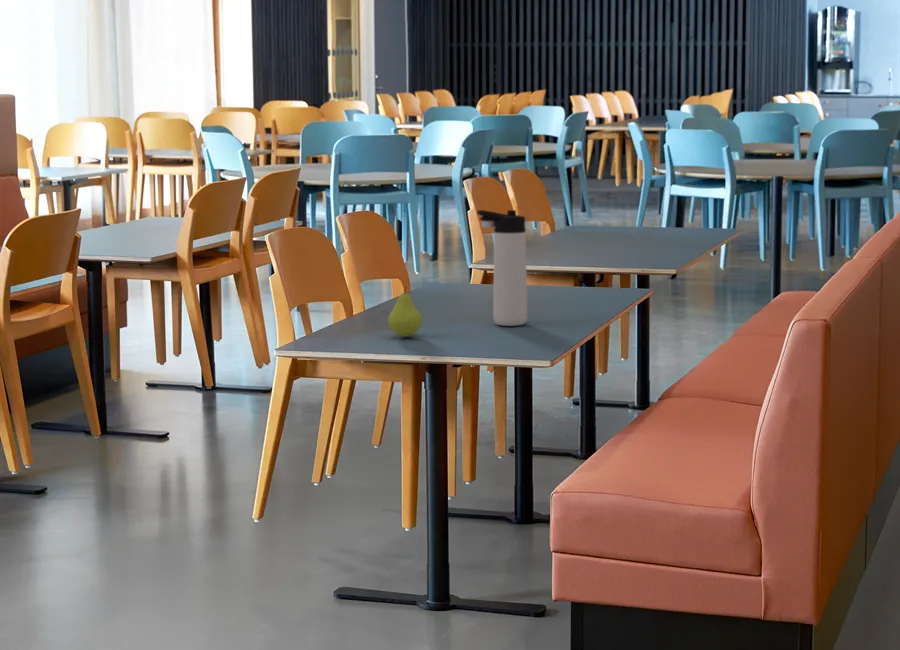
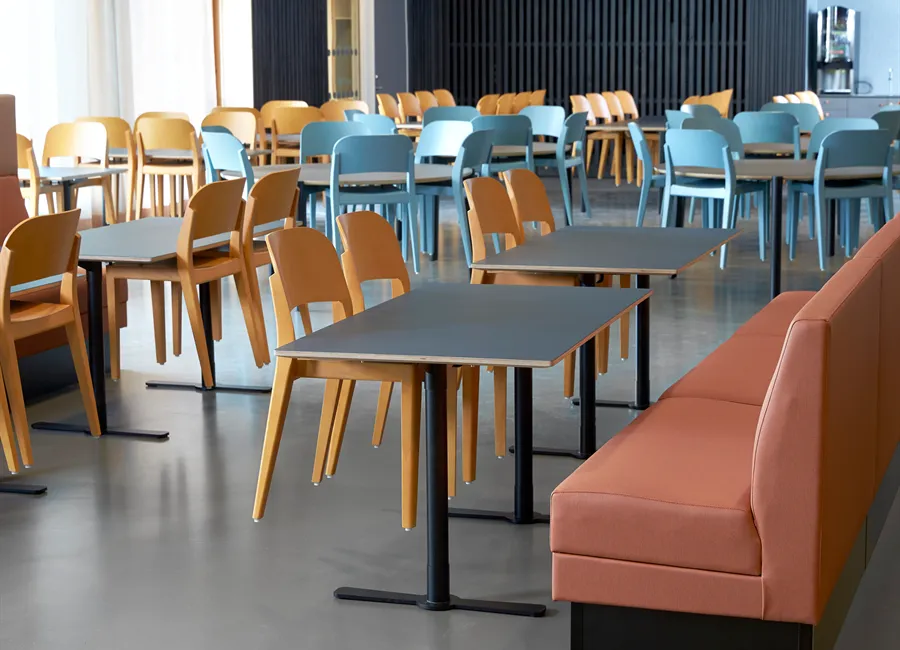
- thermos bottle (502, 267)
- fruit (405, 311)
